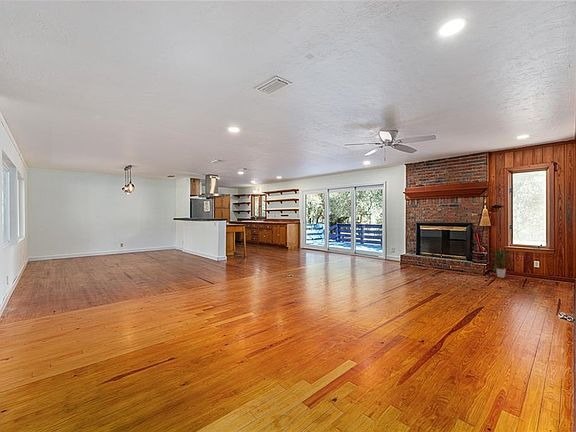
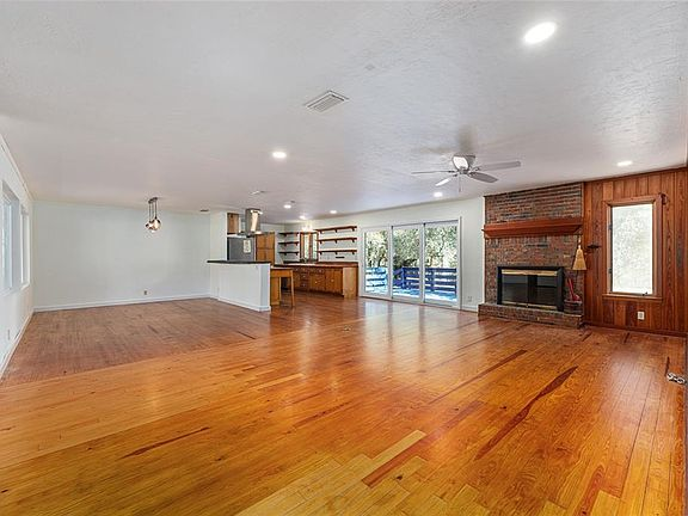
- indoor plant (500, 261)
